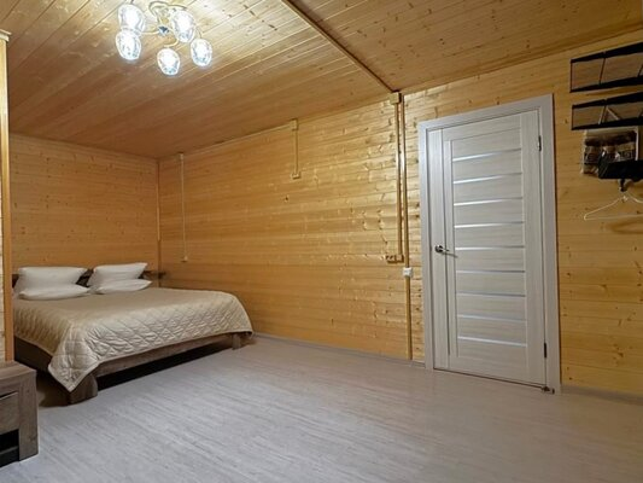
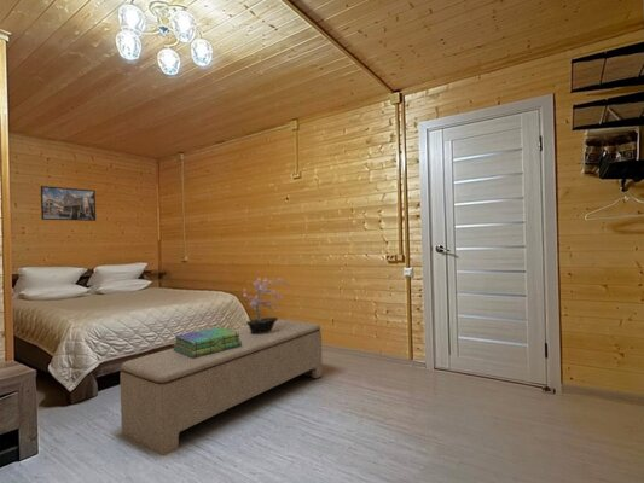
+ stack of books (207, 341)
+ bench (237, 368)
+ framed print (69, 204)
+ potted plant (268, 302)
